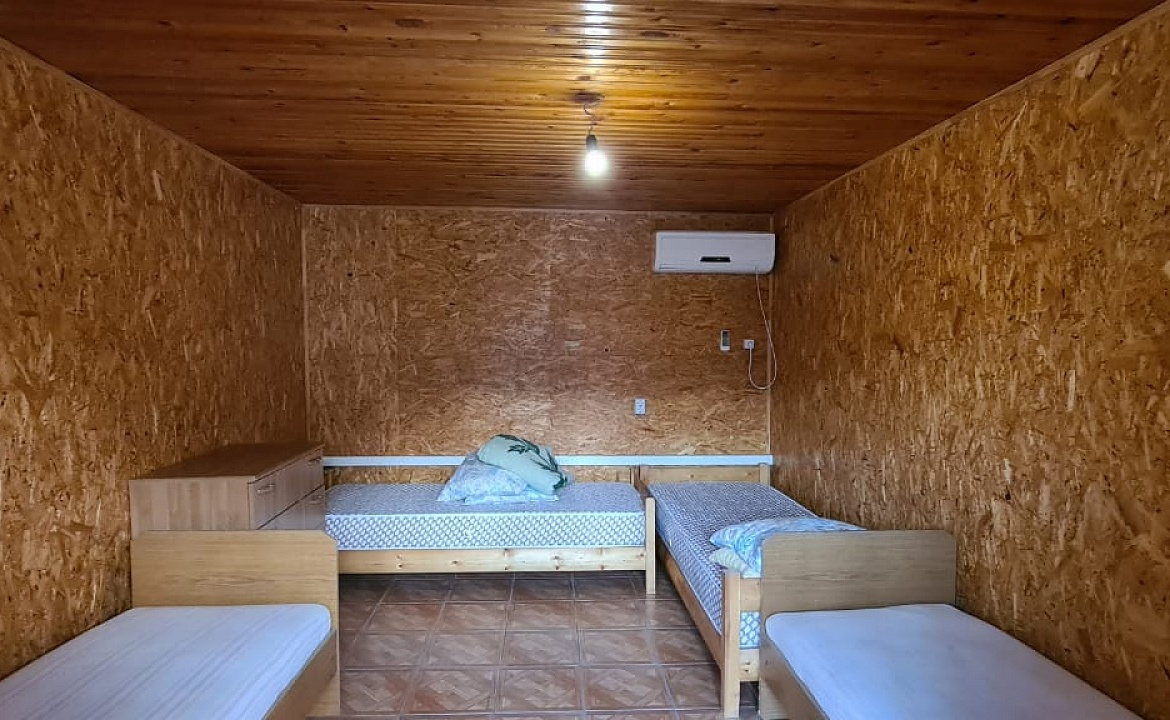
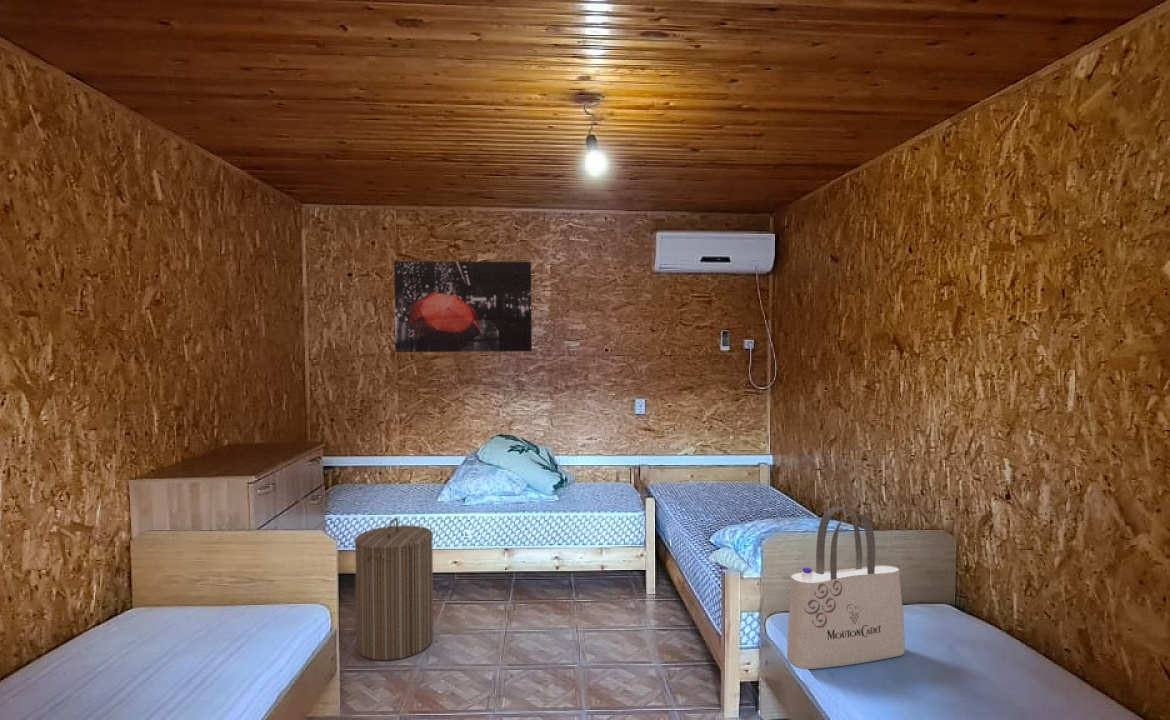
+ wall art (463, 306)
+ tote bag (846, 583)
+ laundry hamper (394, 580)
